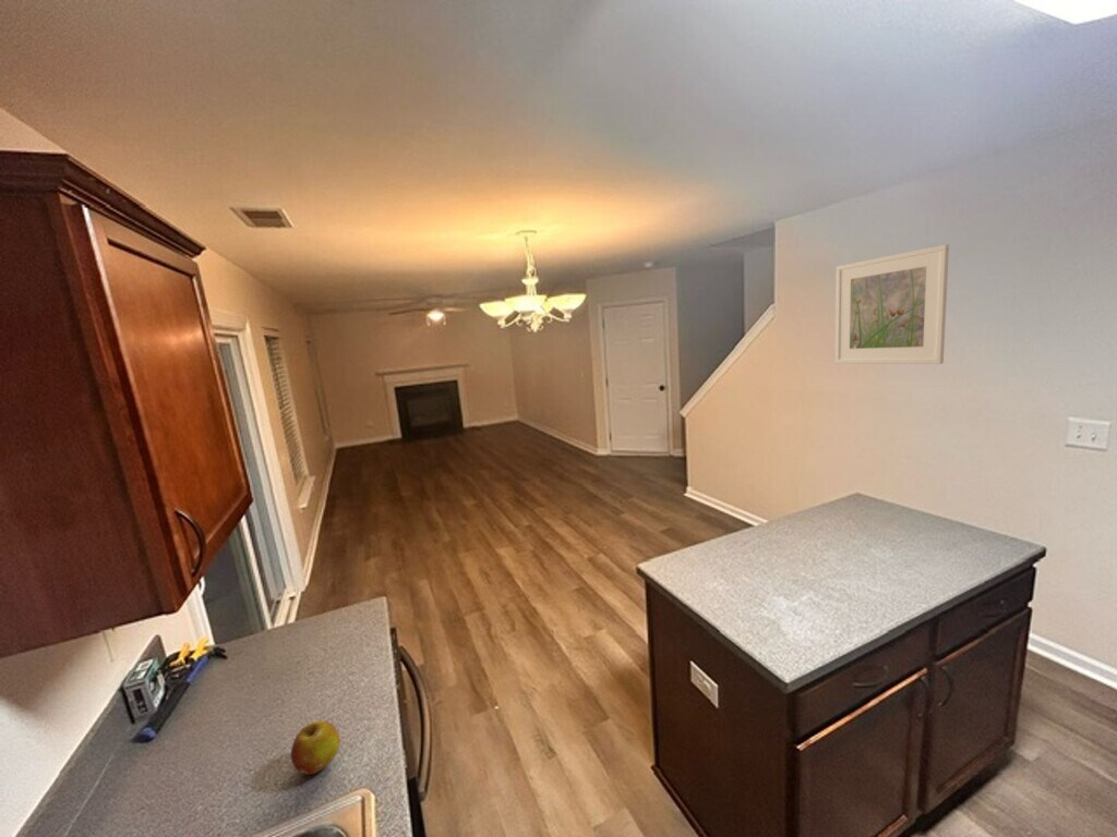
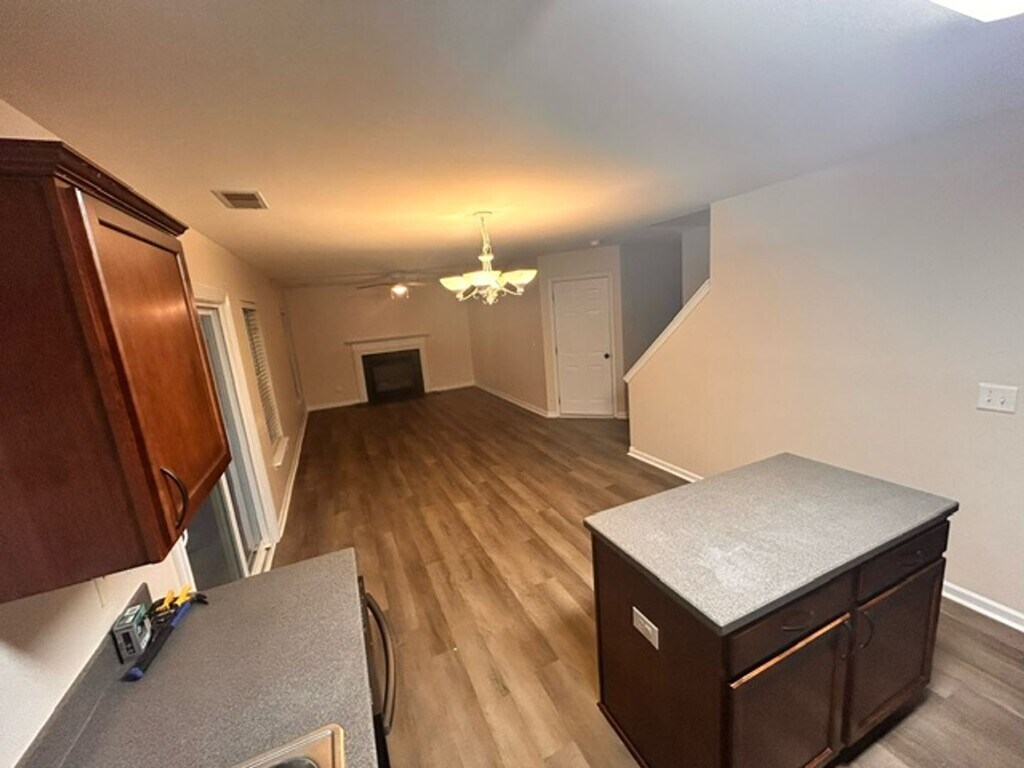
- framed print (885, 311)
- fruit (315, 745)
